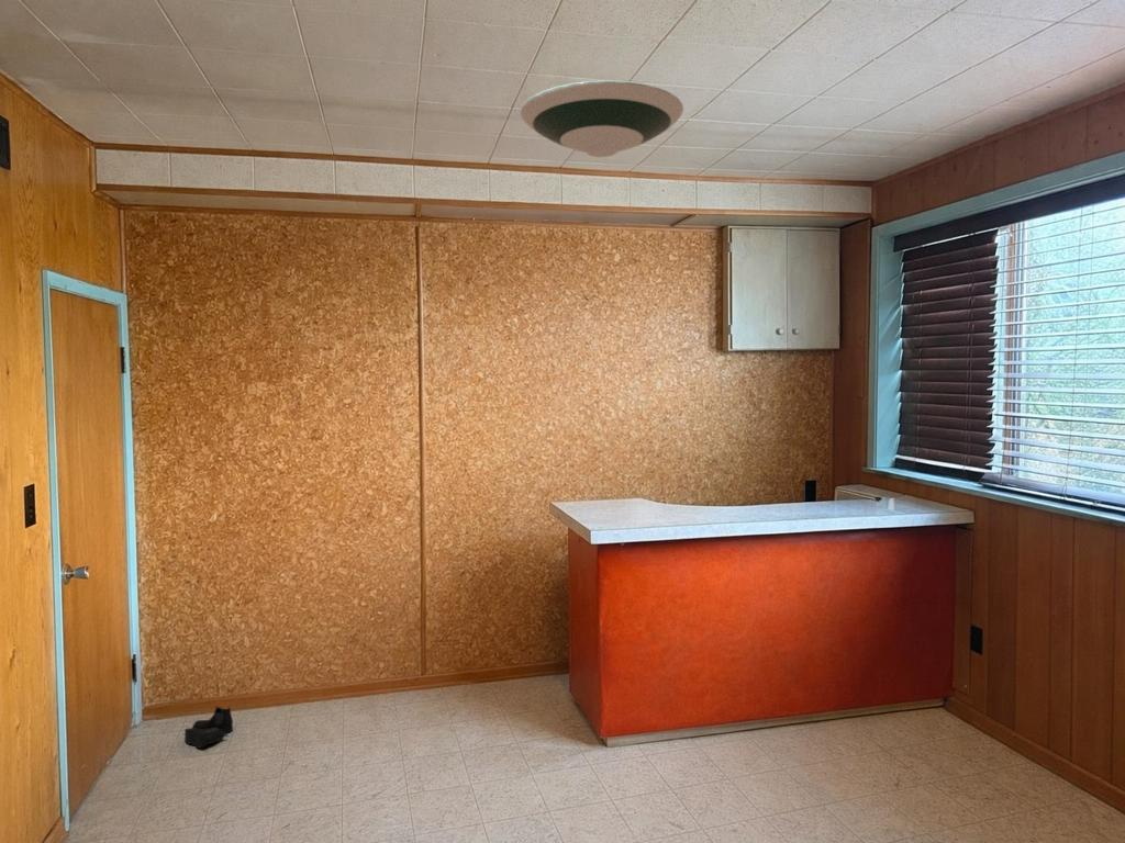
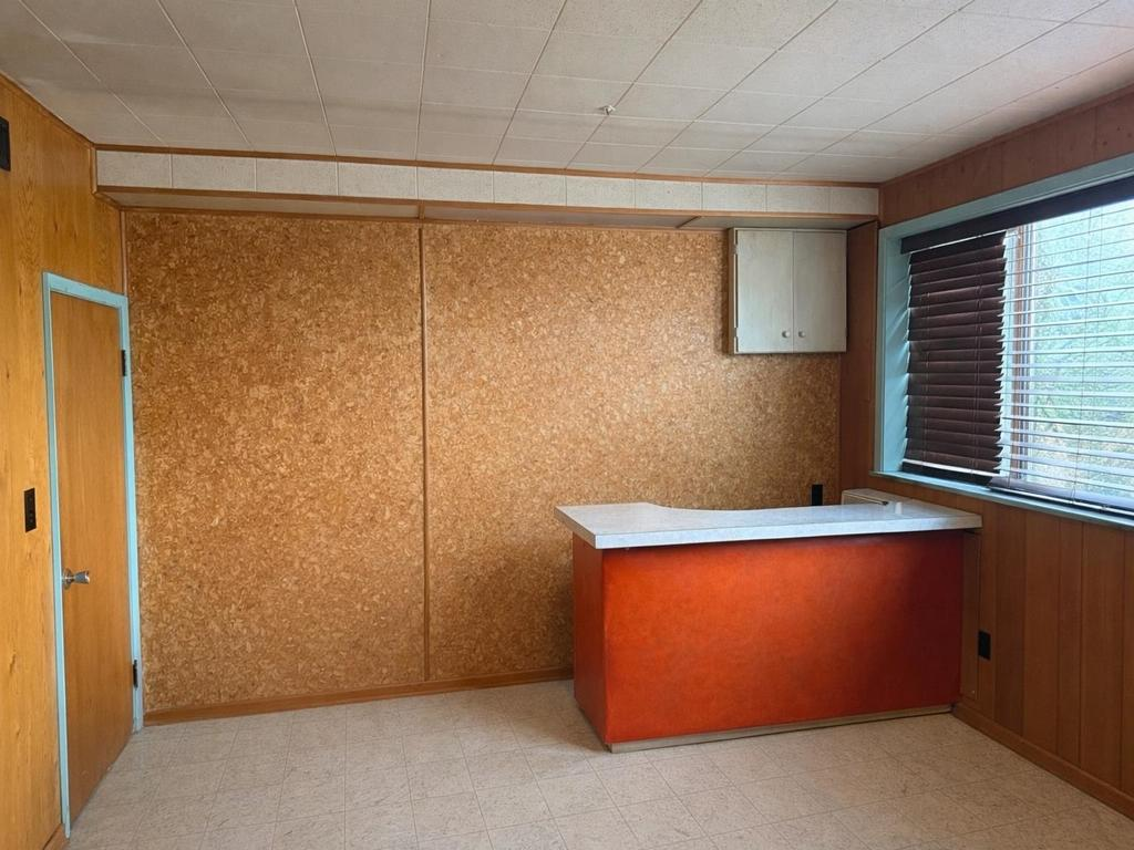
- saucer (601, 133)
- boots (207, 726)
